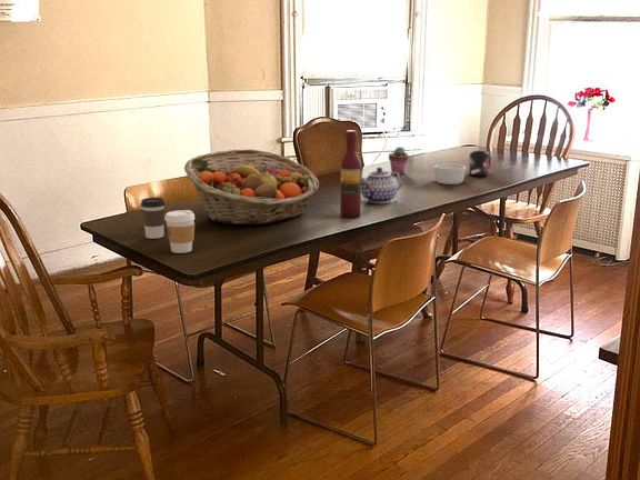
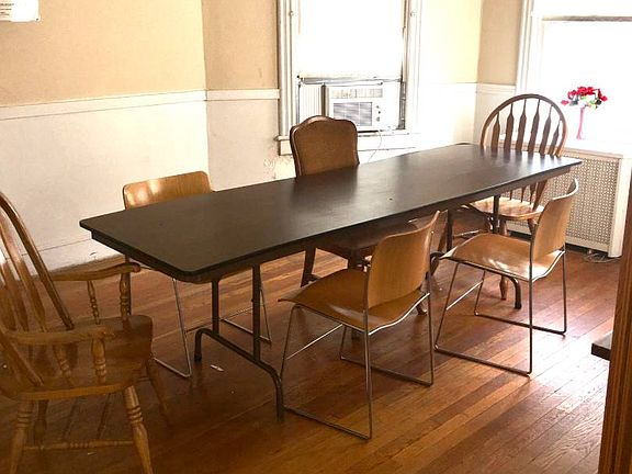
- teapot (379, 183)
- coffee cup (153, 218)
- mug (481, 162)
- fruit basket (252, 184)
- coffee cup (180, 230)
- ramekin (449, 173)
- potted succulent (398, 159)
- wine bottle (350, 173)
